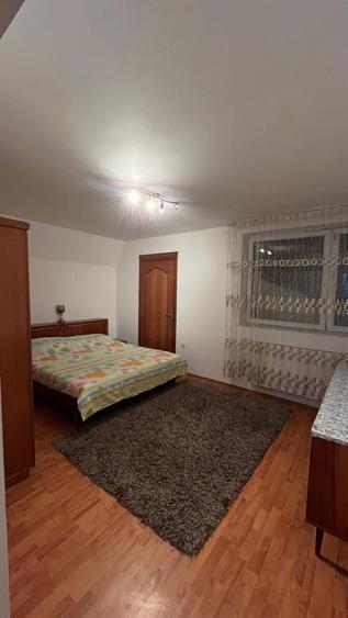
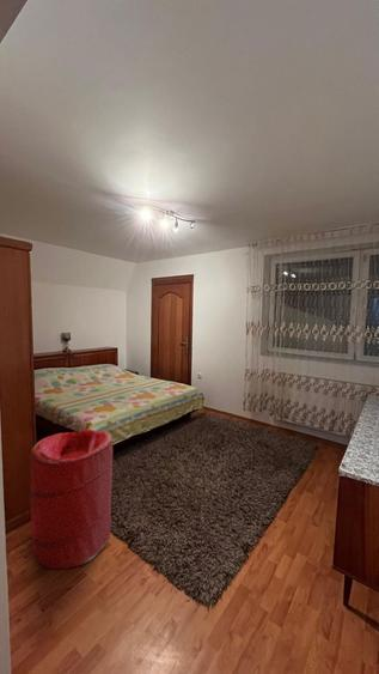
+ laundry hamper (73, 487)
